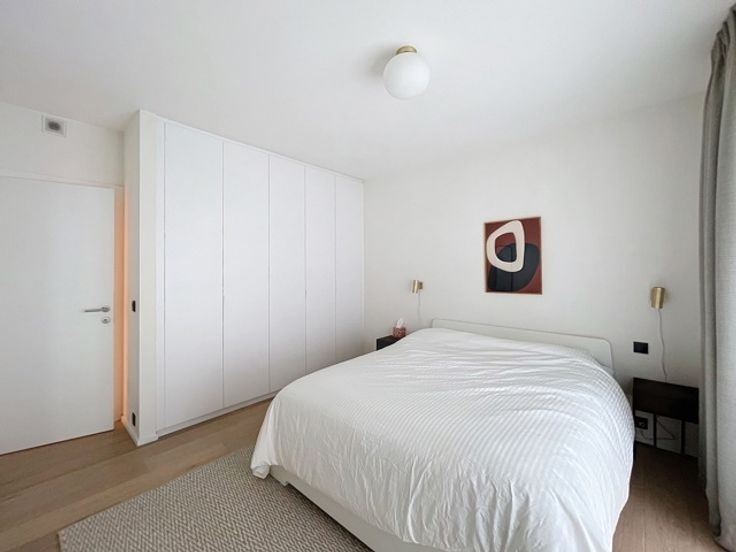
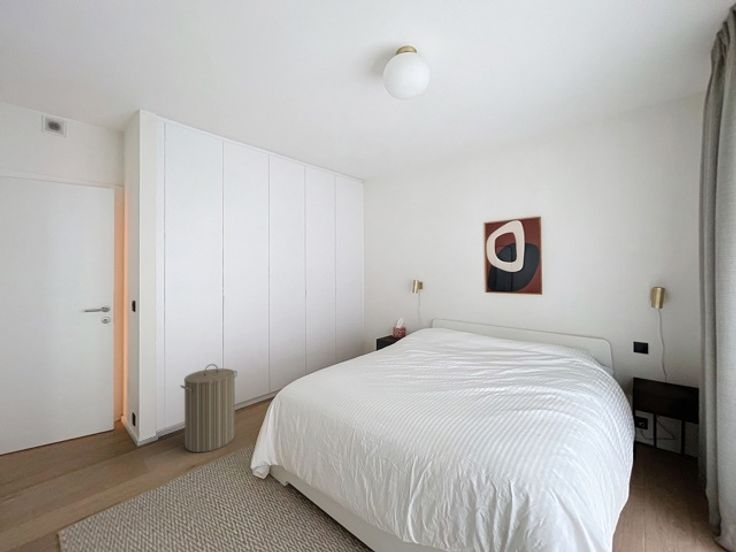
+ laundry hamper (210, 402)
